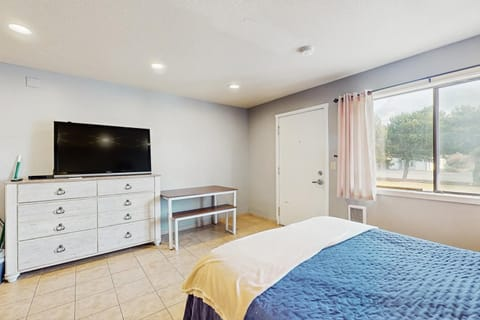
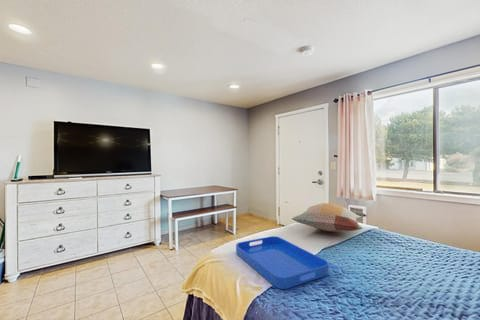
+ decorative pillow (330, 216)
+ serving tray (277, 257)
